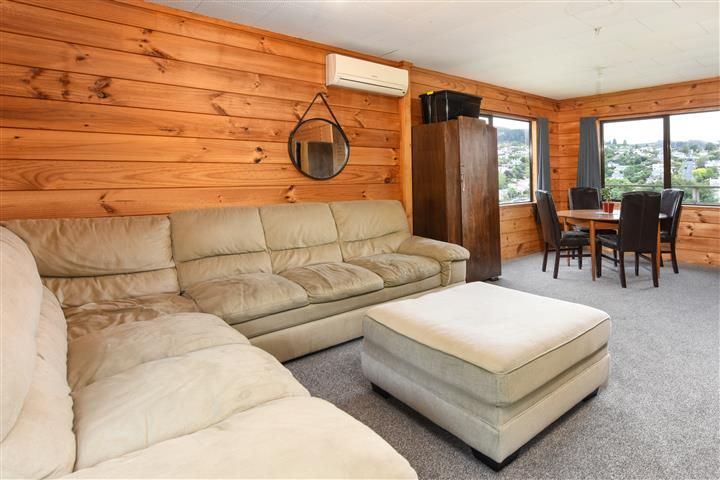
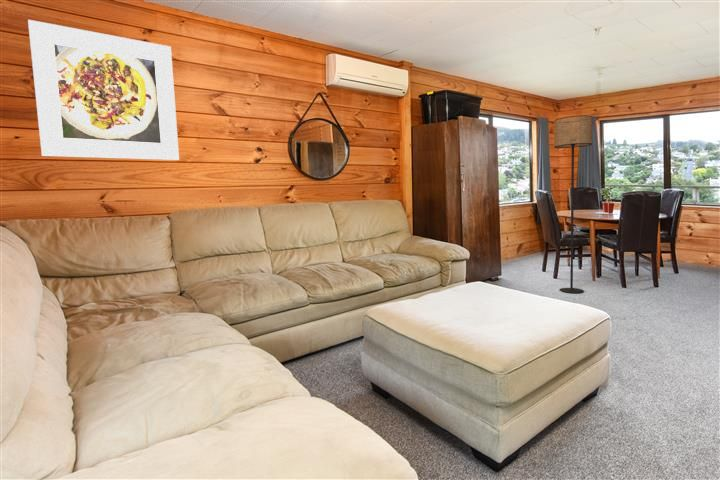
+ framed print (111, 97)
+ floor lamp (572, 206)
